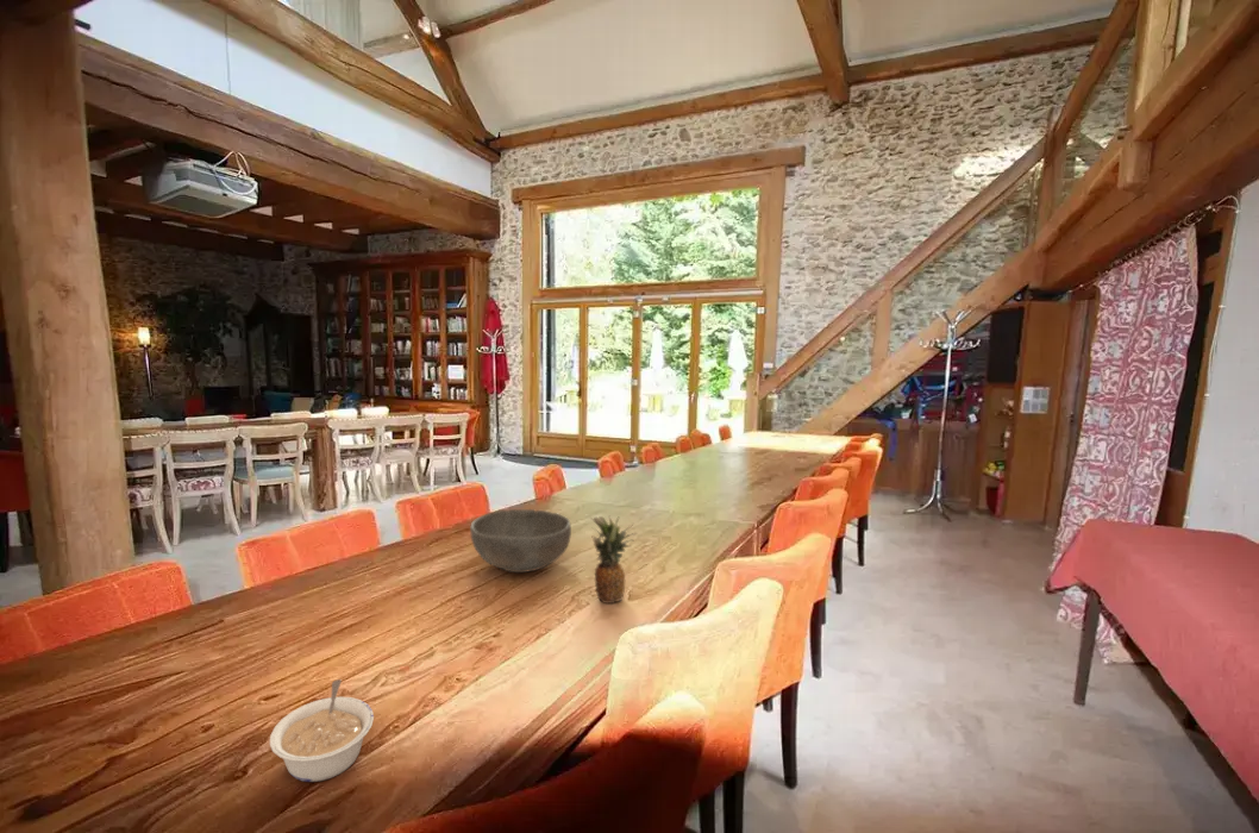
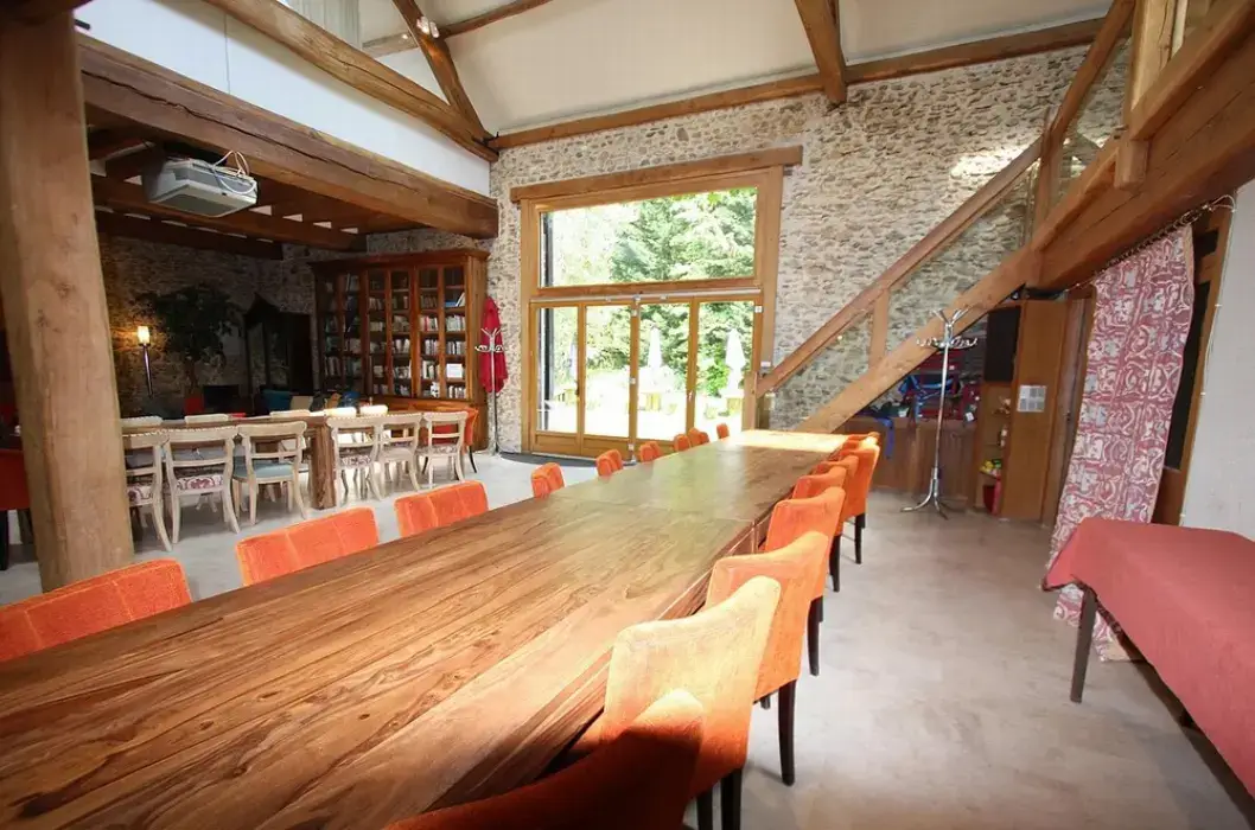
- fruit (612, 557)
- legume (321, 737)
- bowl (521, 543)
